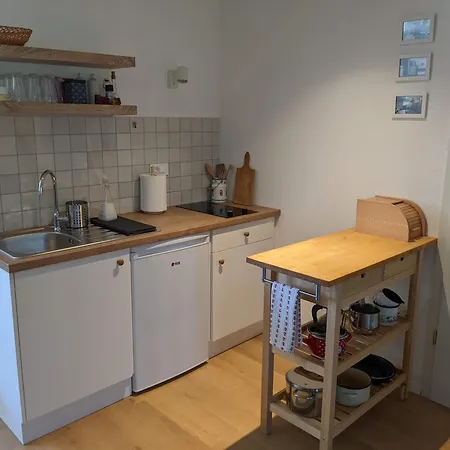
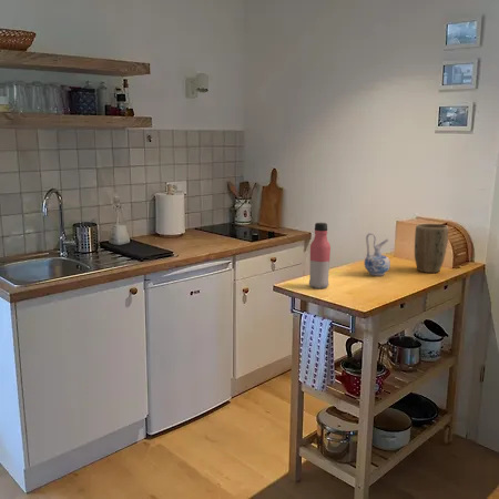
+ ceramic pitcher (377, 253)
+ water bottle (319, 255)
+ plant pot (430, 247)
